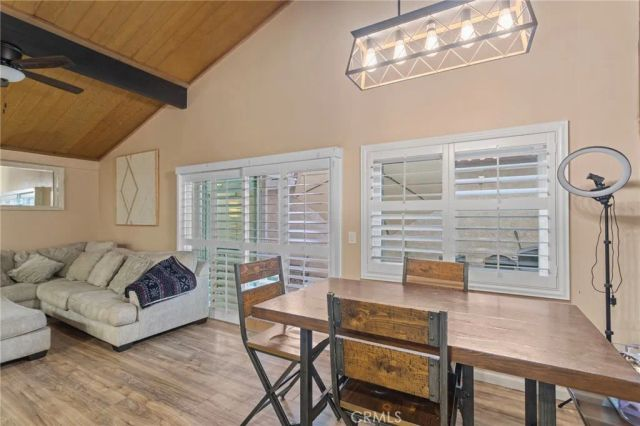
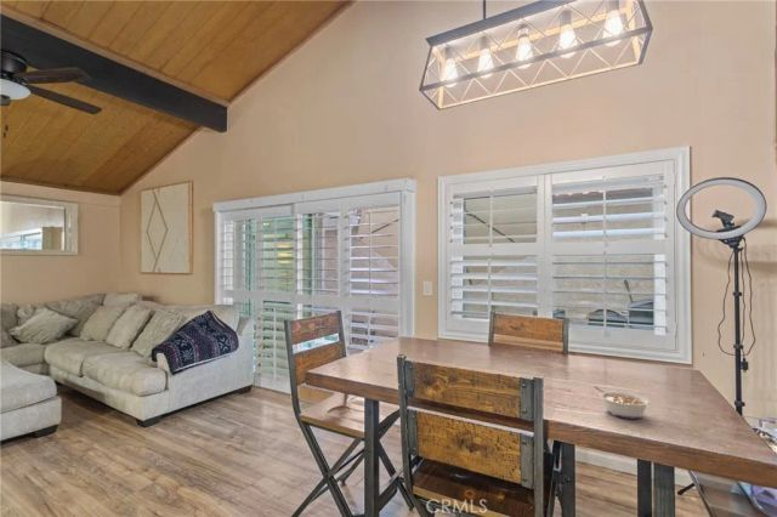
+ legume (622, 403)
